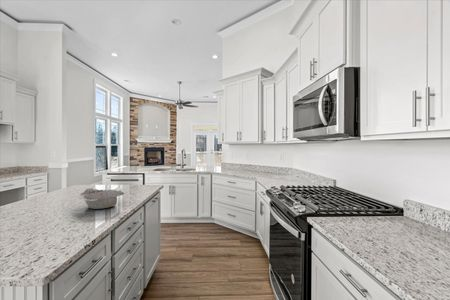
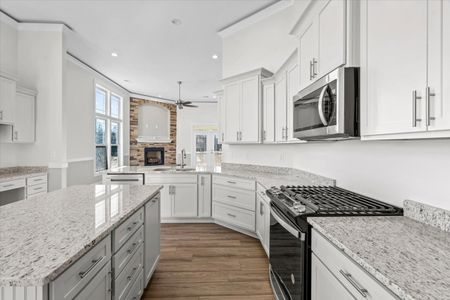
- bowl (103, 197)
